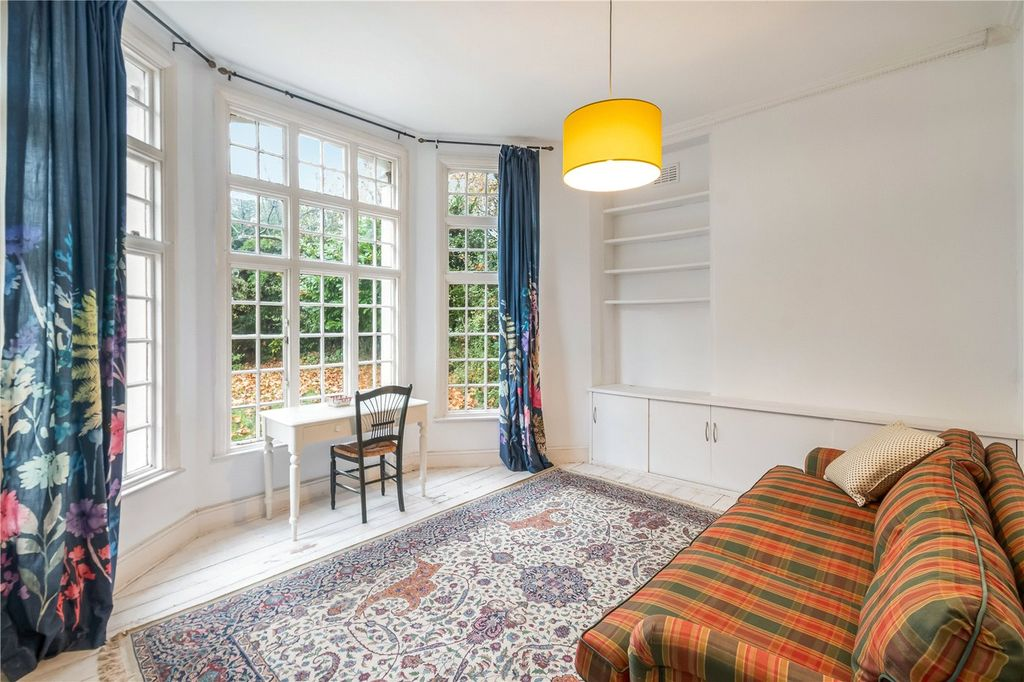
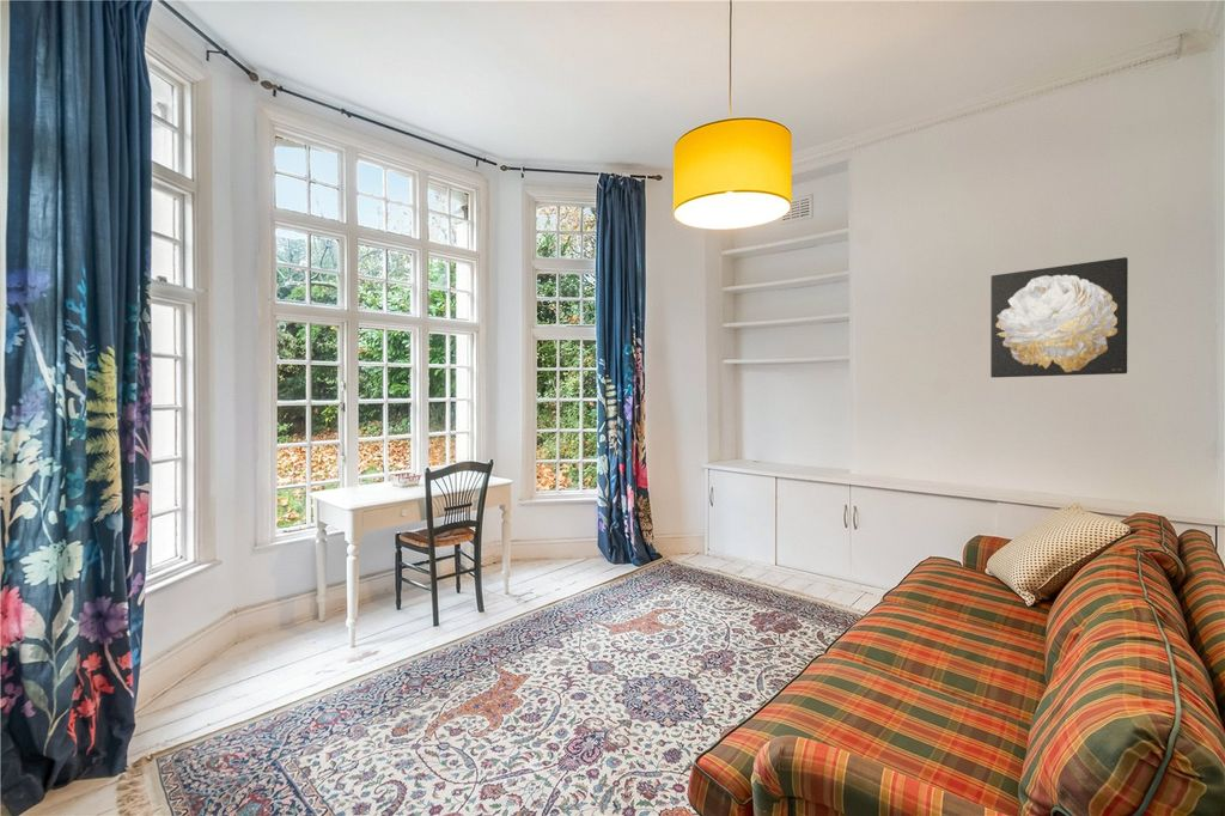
+ wall art (1054, 321)
